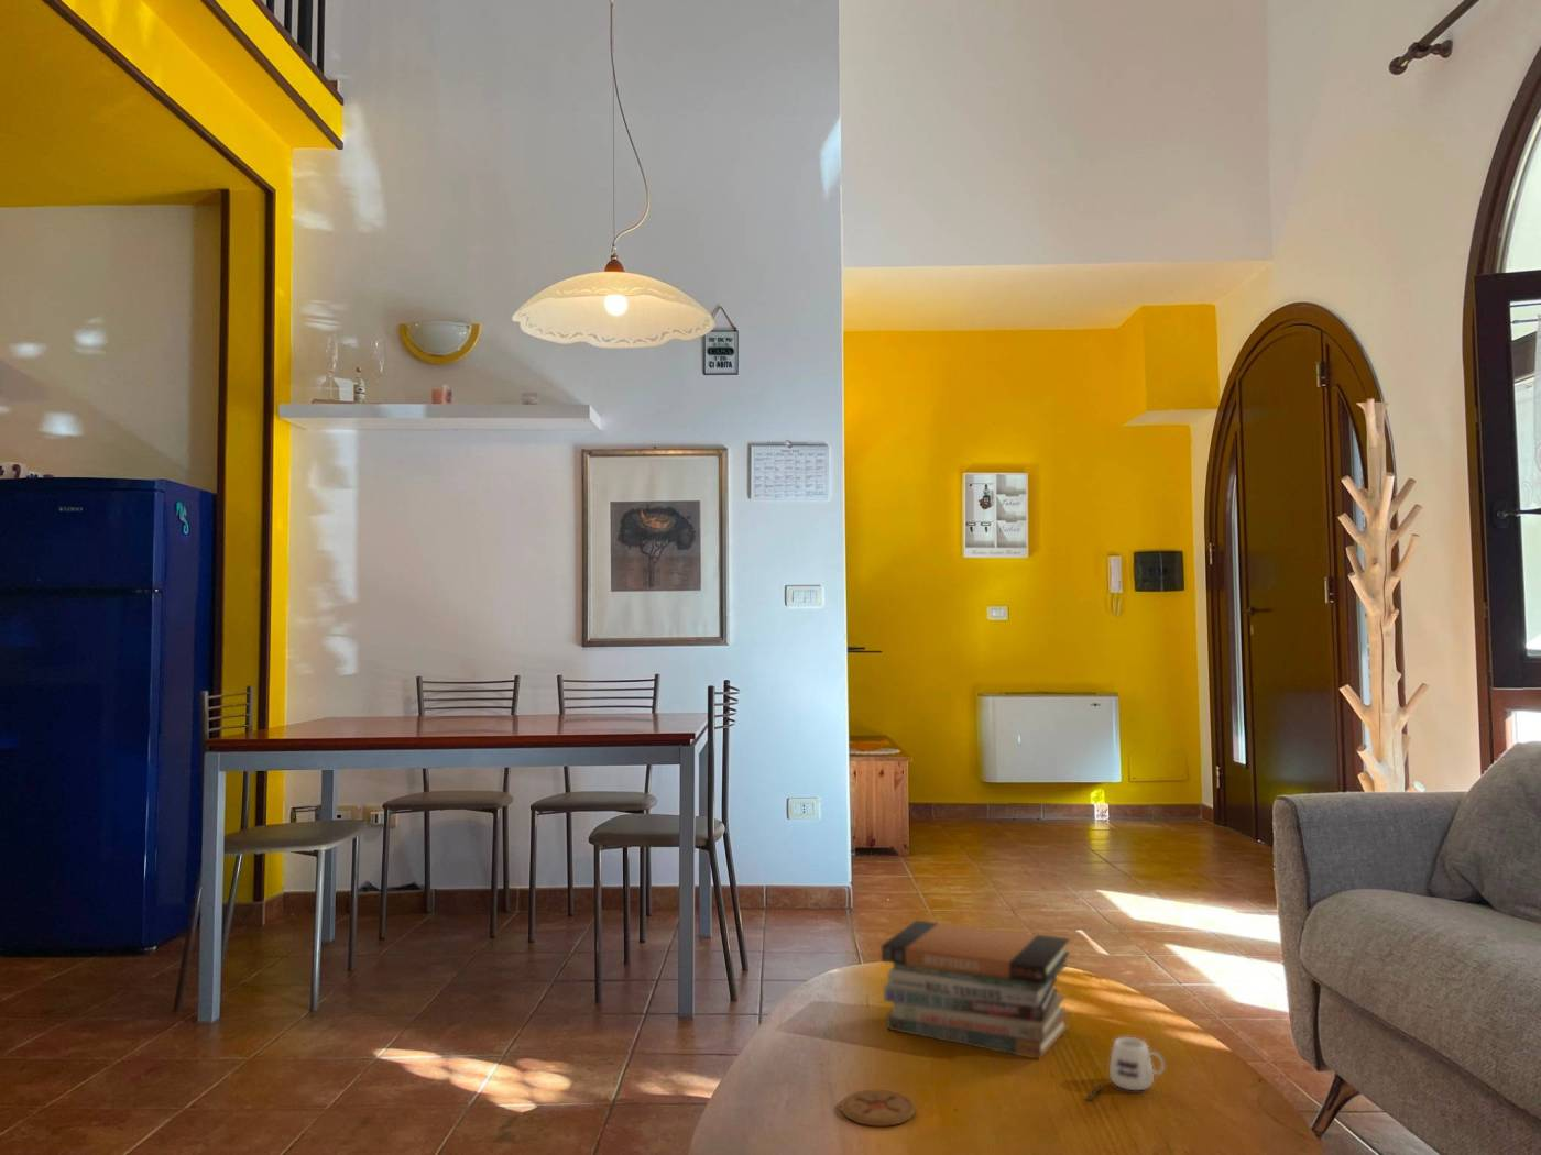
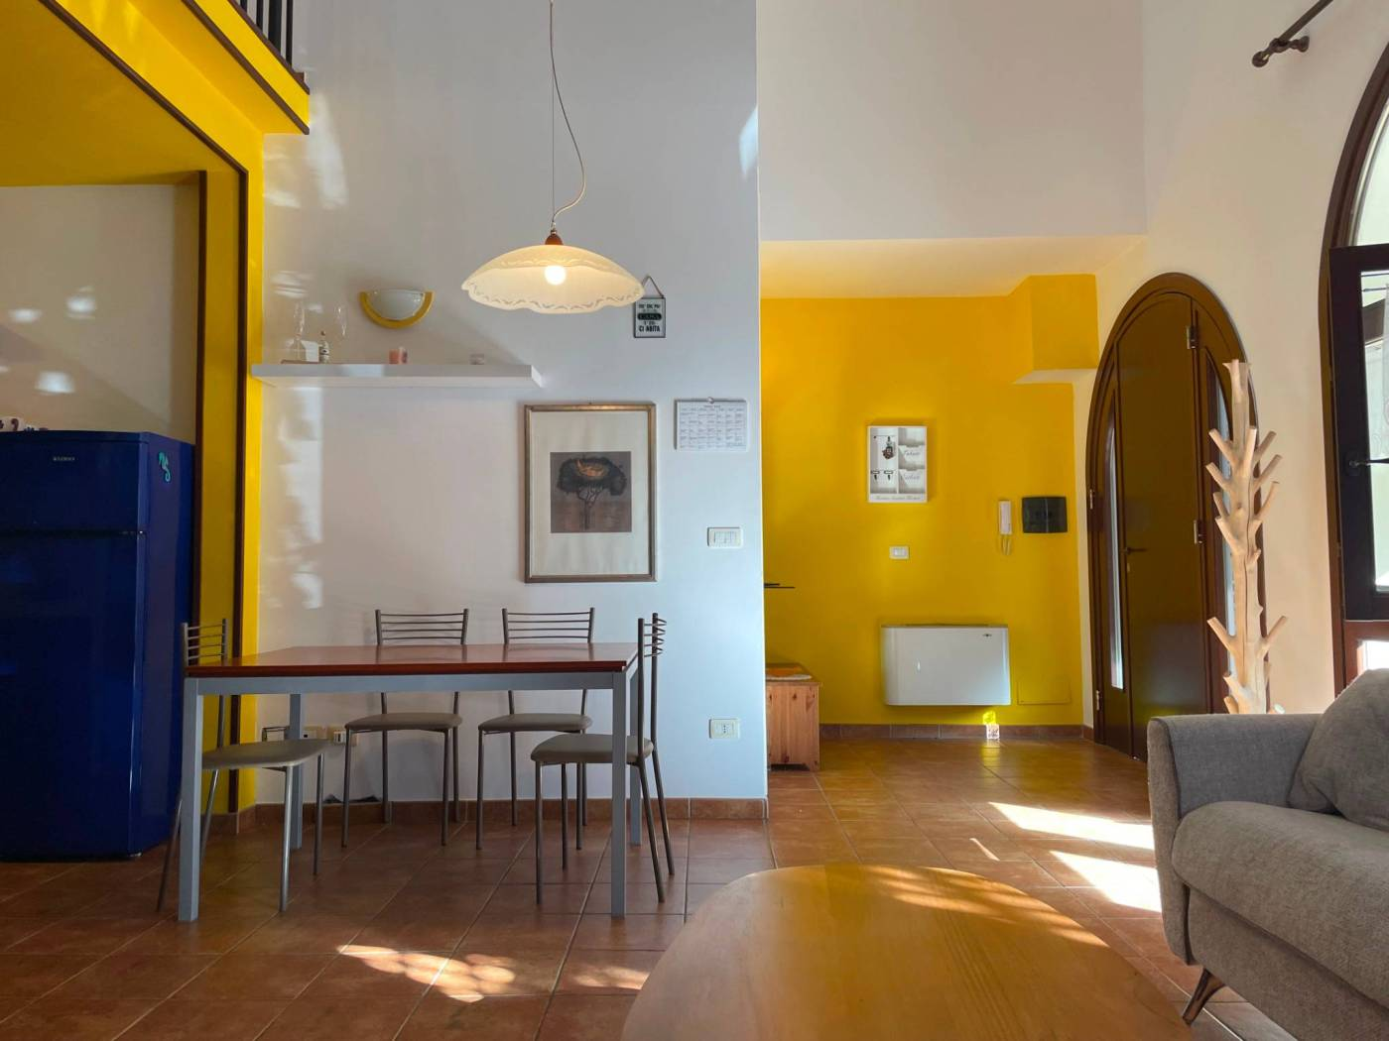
- book stack (974, 984)
- coaster (877, 1106)
- mug (1128, 1071)
